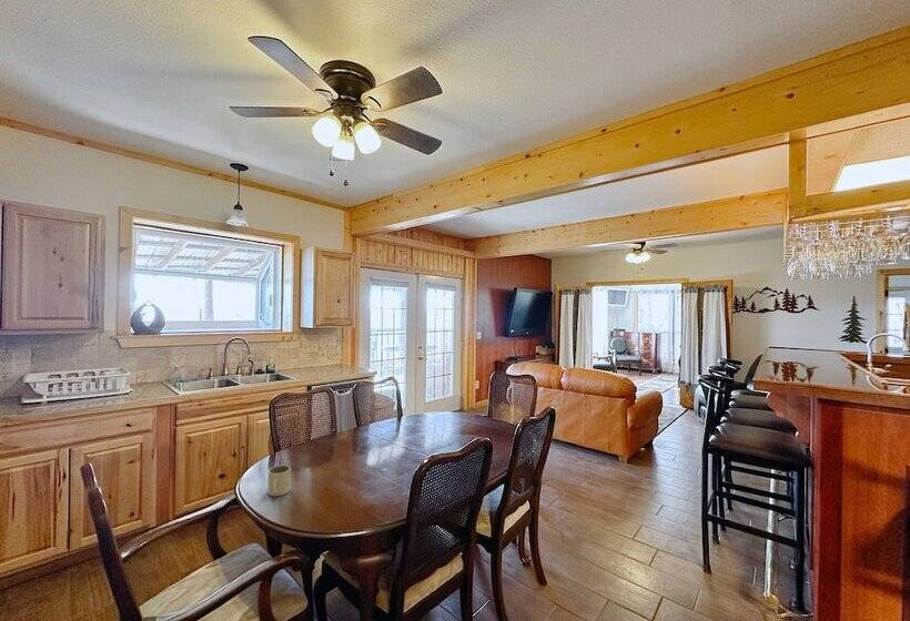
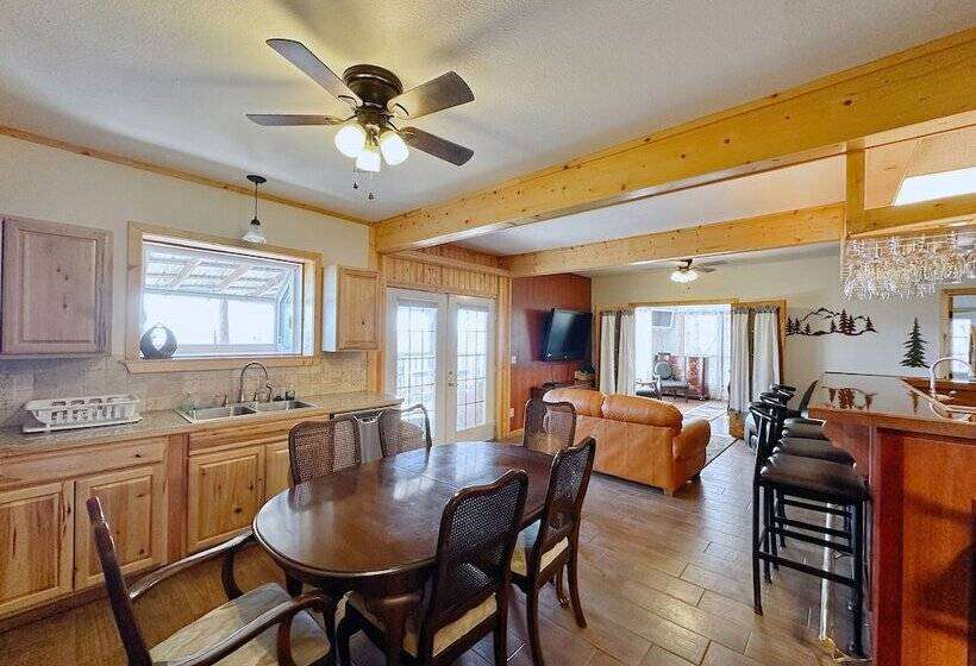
- mug (277, 481)
